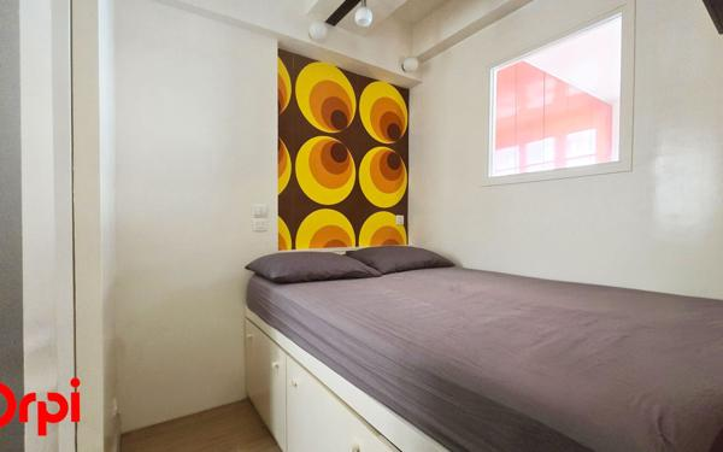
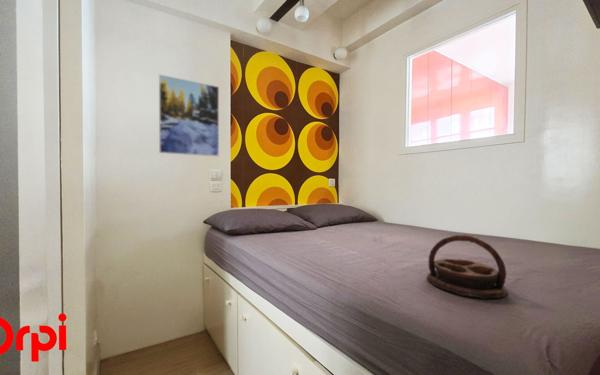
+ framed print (190, 118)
+ serving tray (465, 260)
